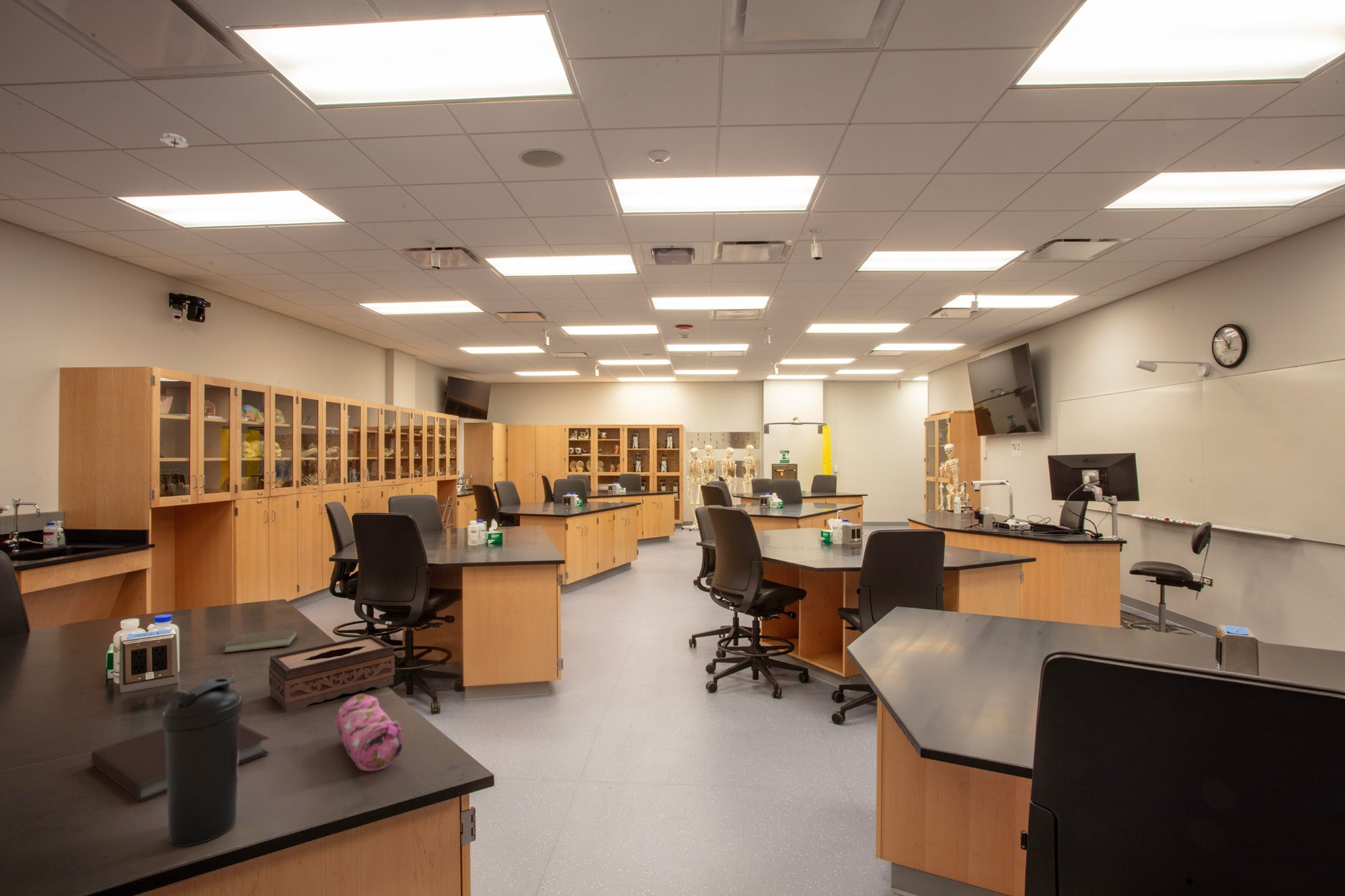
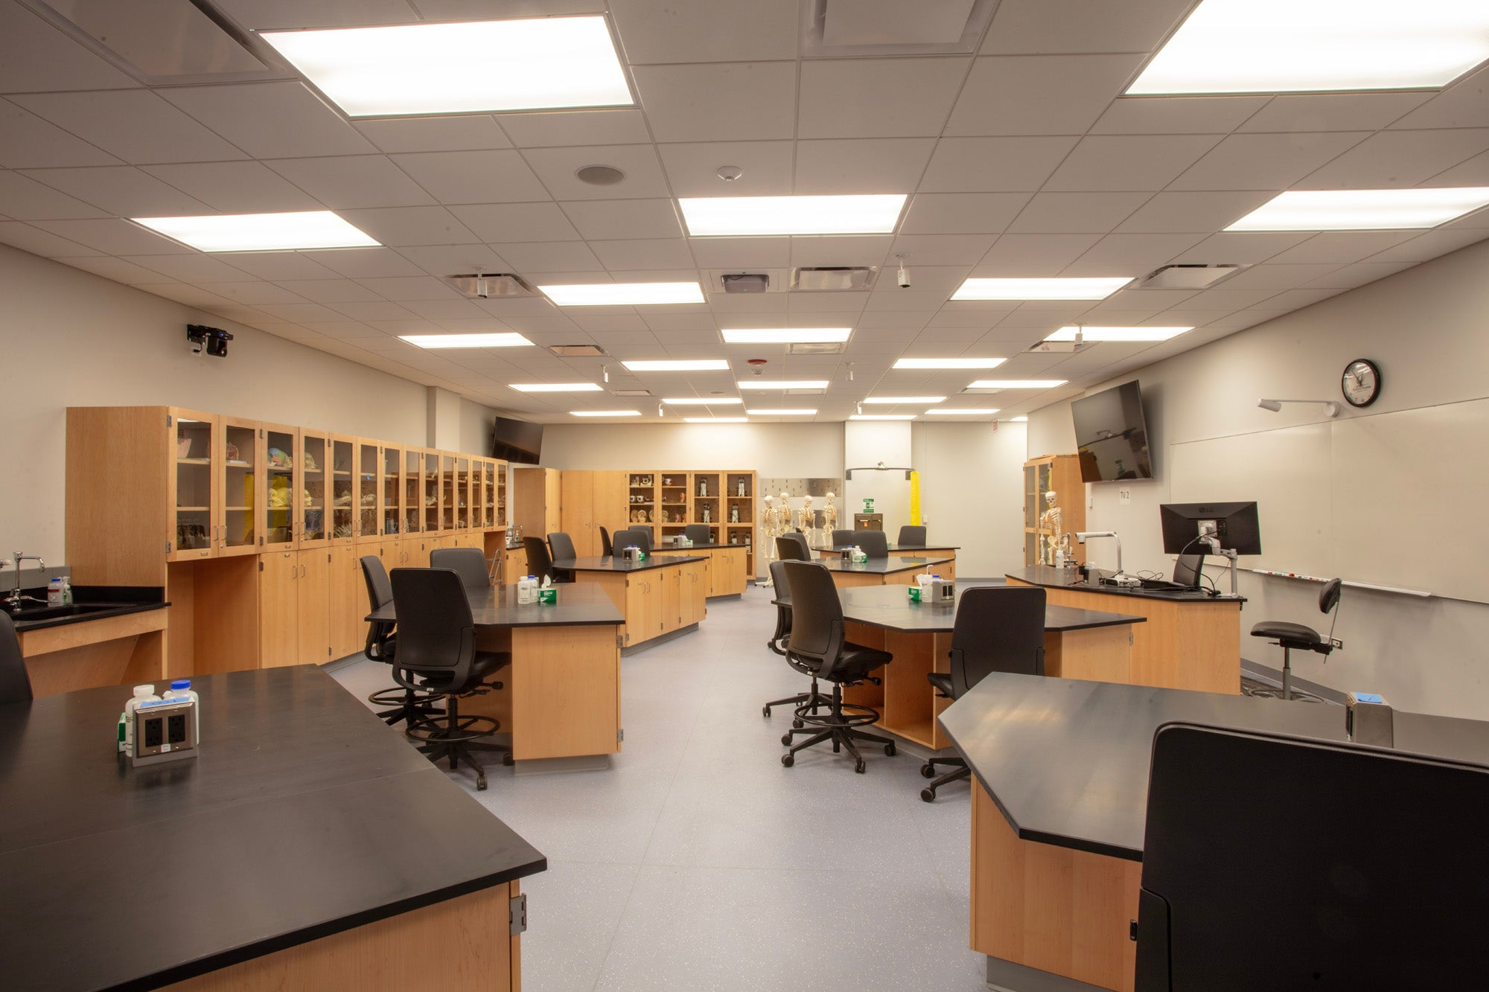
- book (263, 638)
- pencil case (368, 729)
- water bottle (203, 757)
- smoke detector (174, 140)
- tissue box (333, 670)
- notebook (165, 755)
